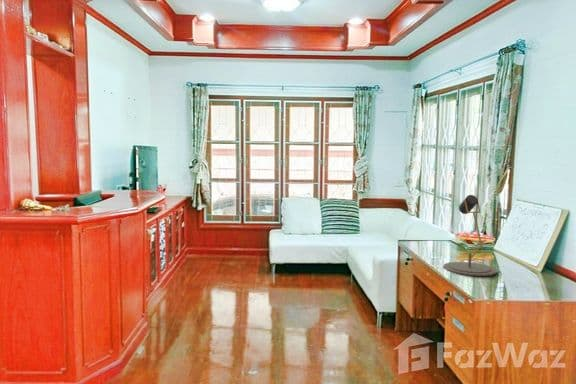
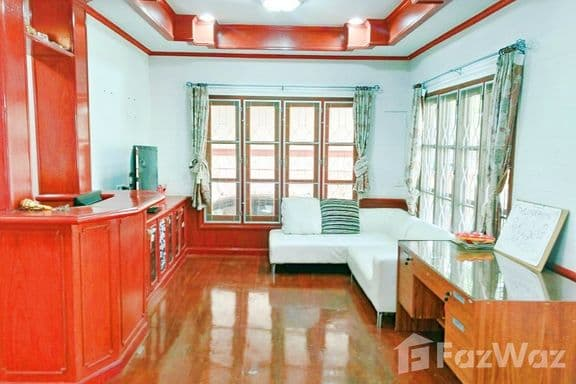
- desk lamp (477, 232)
